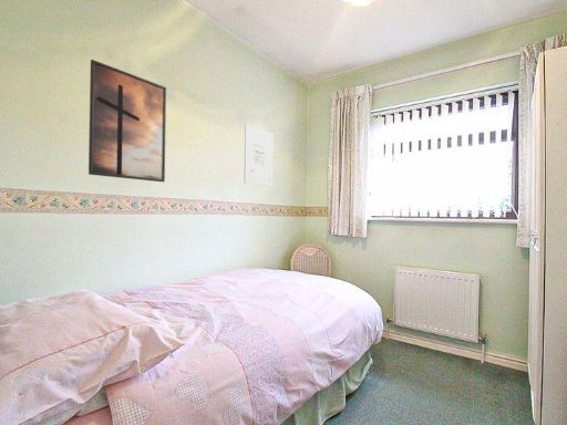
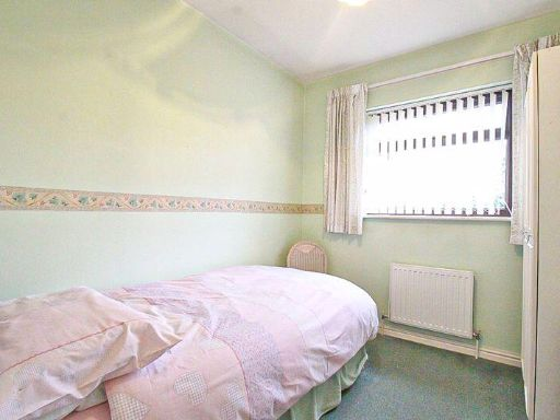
- wall art (259, 156)
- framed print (131, 126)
